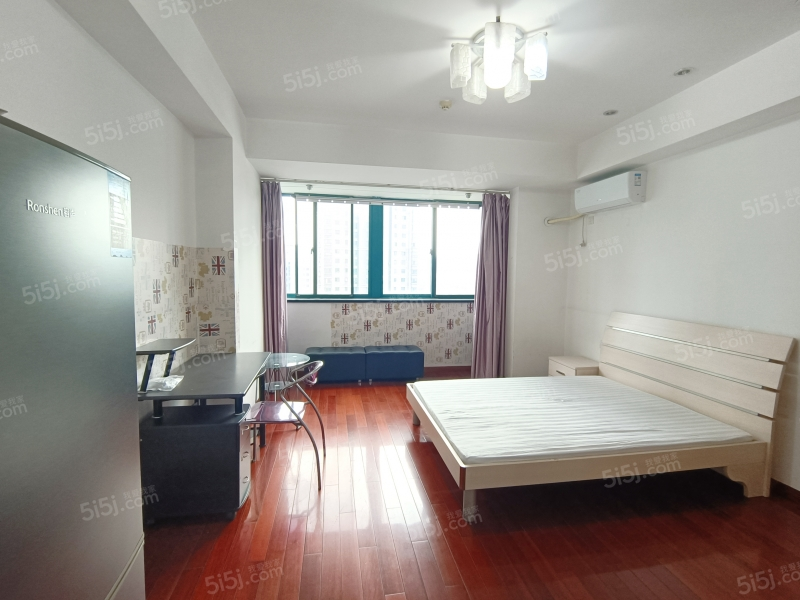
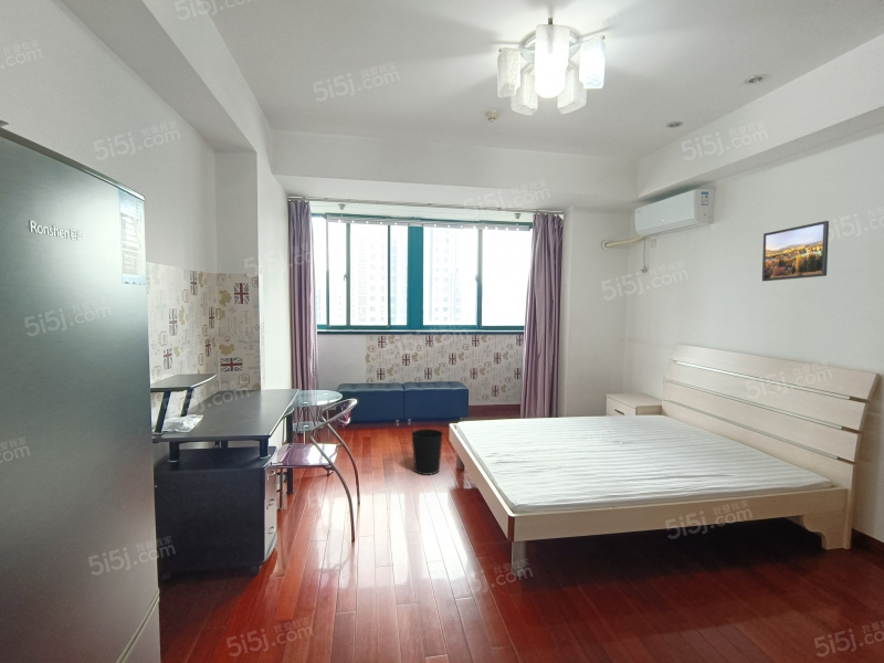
+ wastebasket (427, 451)
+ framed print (792, 253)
